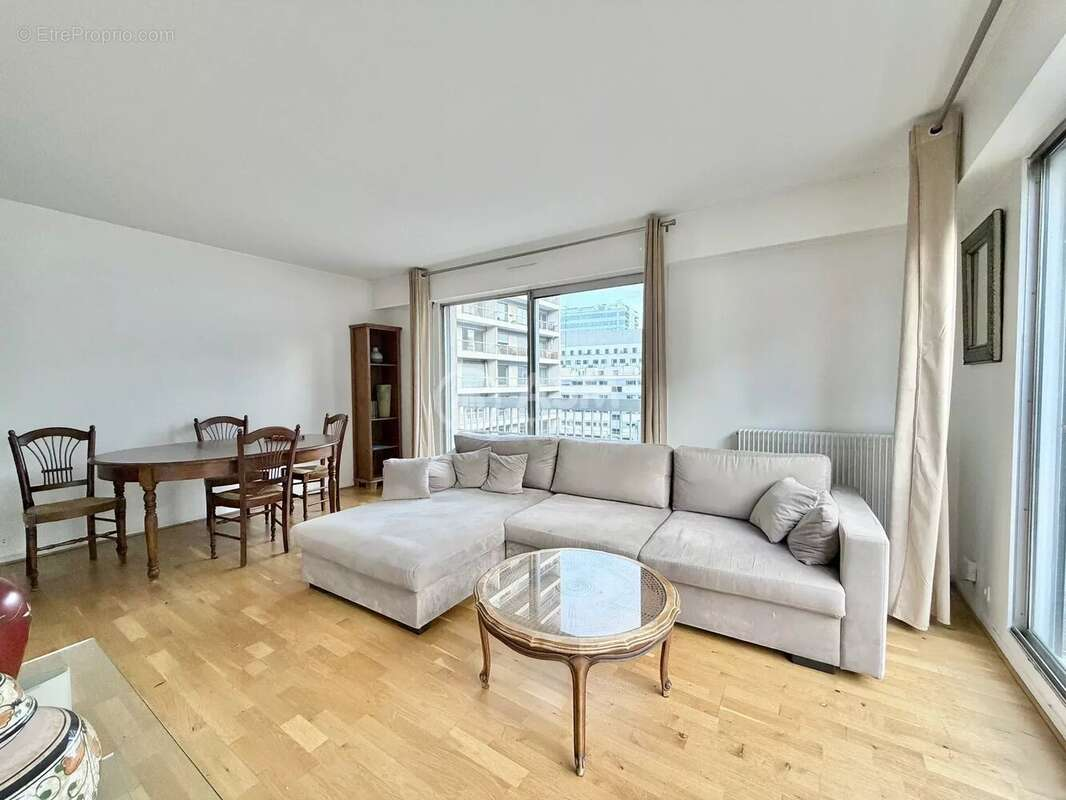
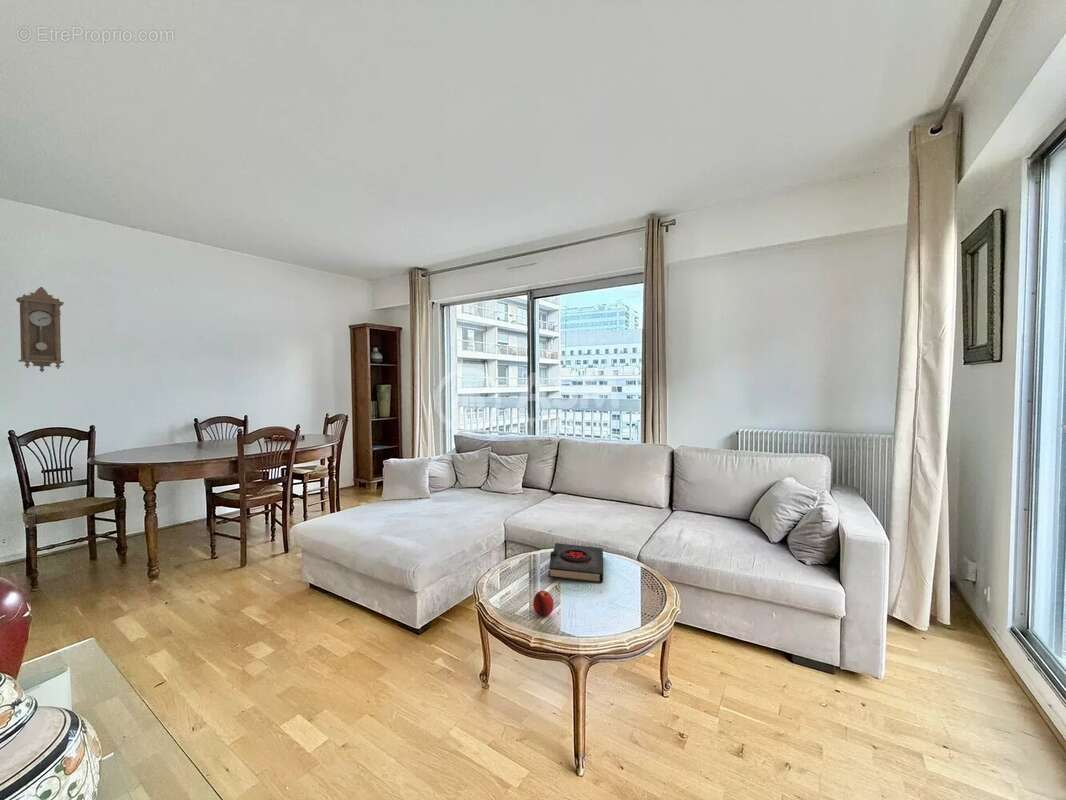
+ fruit (543, 602)
+ book (576, 559)
+ pendulum clock (41, 330)
